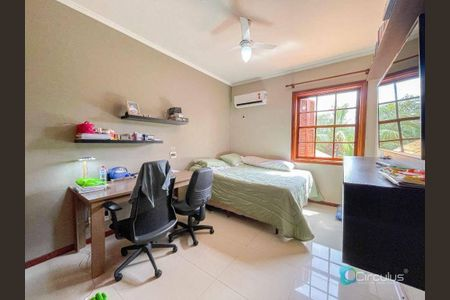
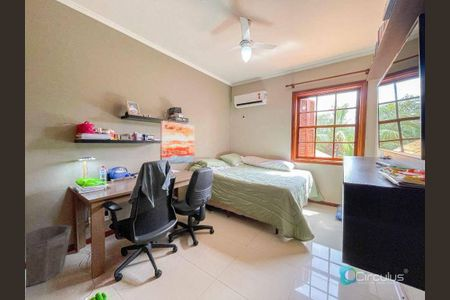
+ waste bin (43, 253)
+ wall art (179, 143)
